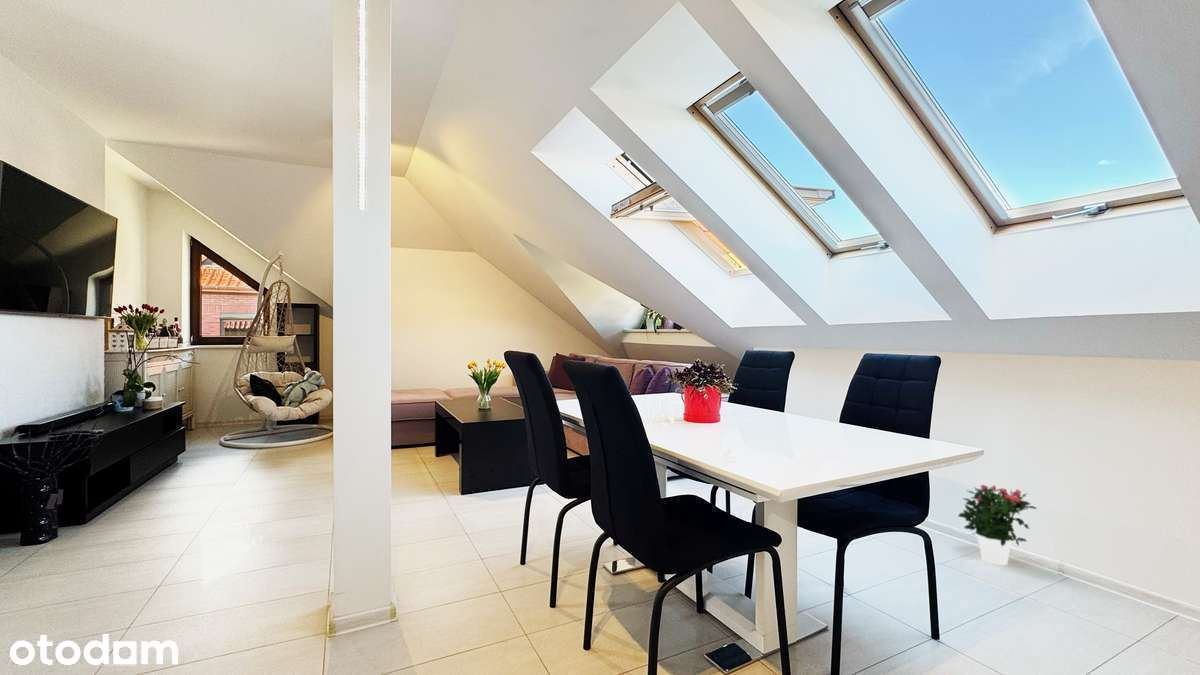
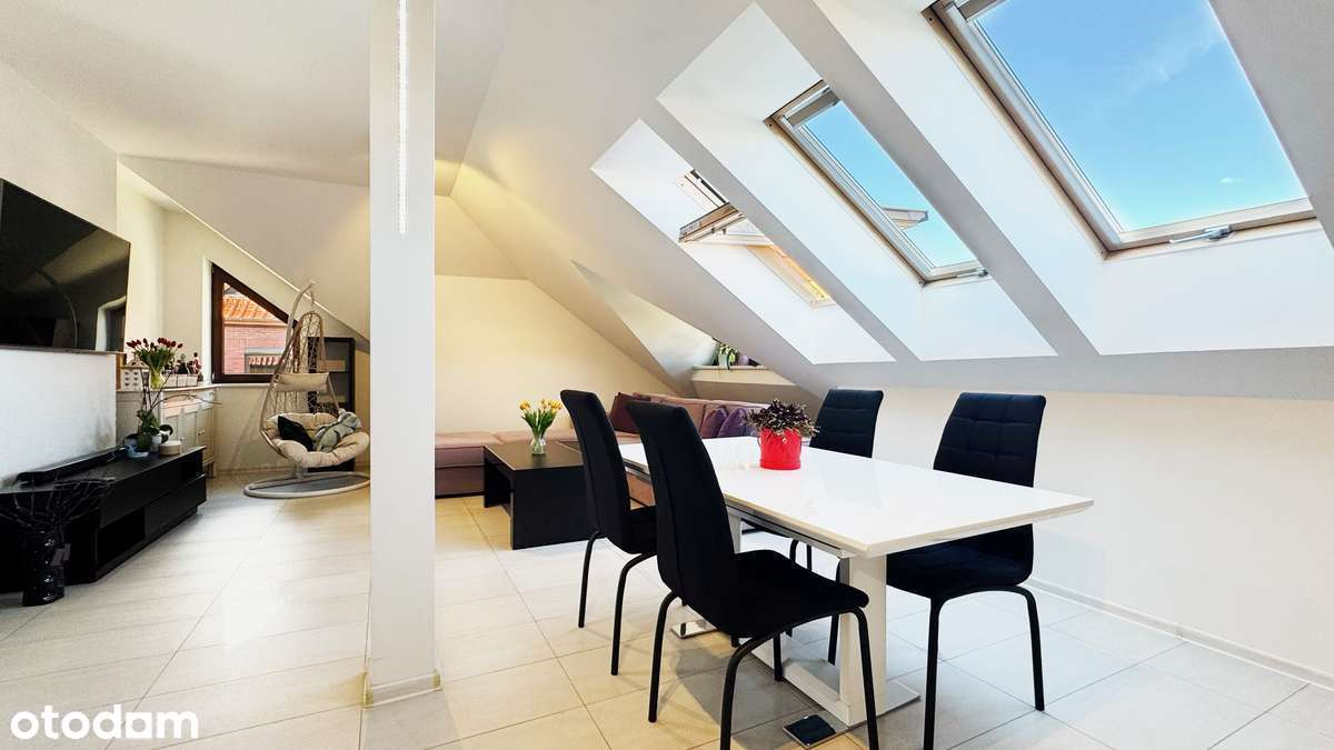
- potted flower (996, 523)
